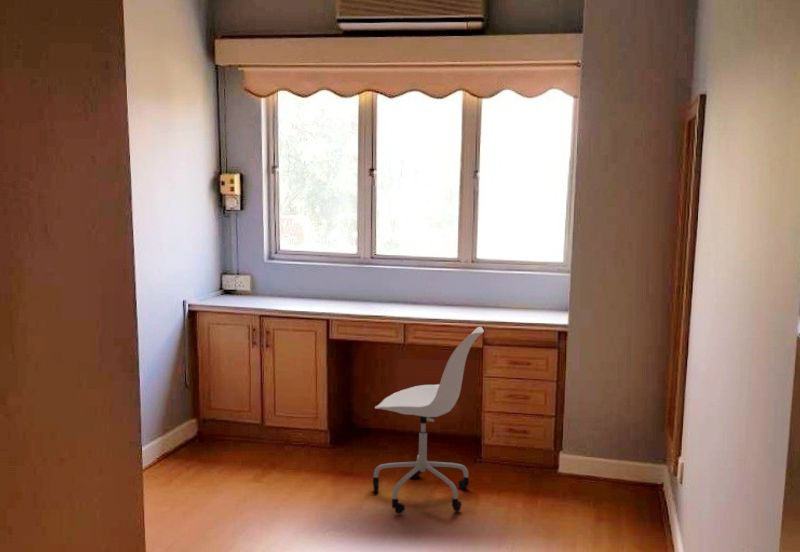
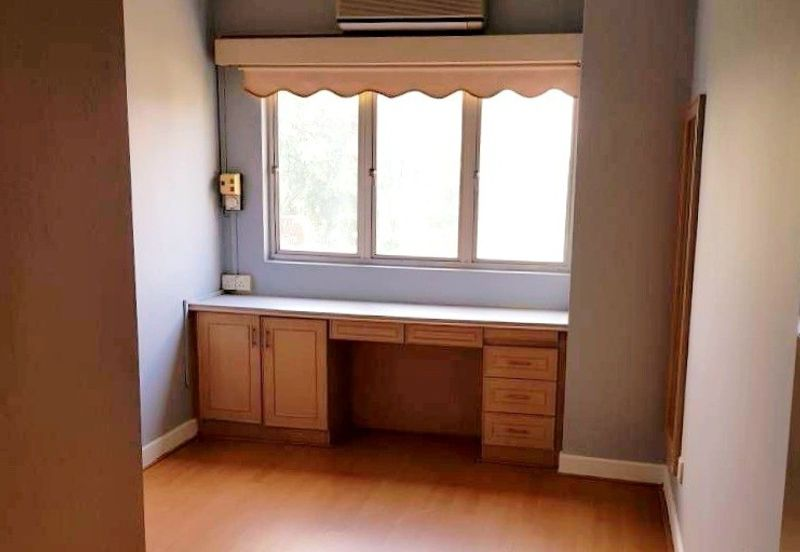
- office chair (426, 412)
